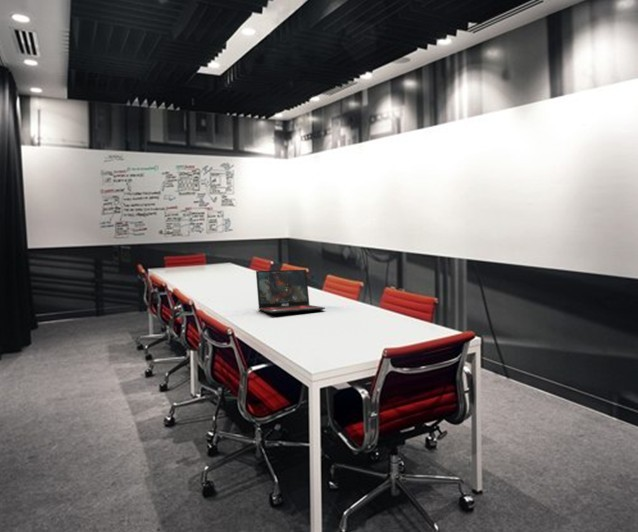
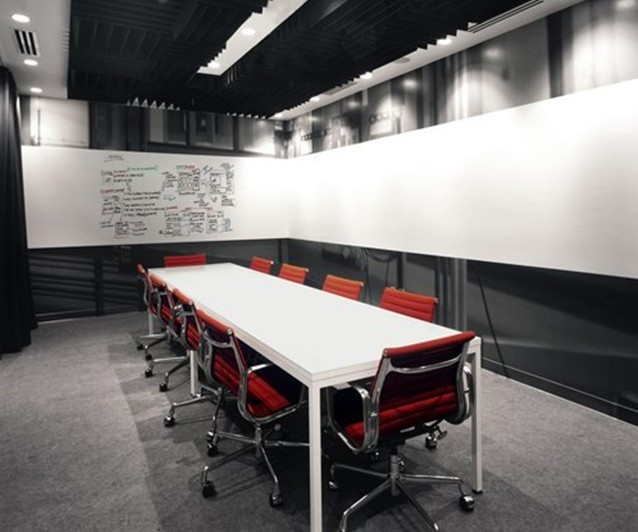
- laptop (290, 290)
